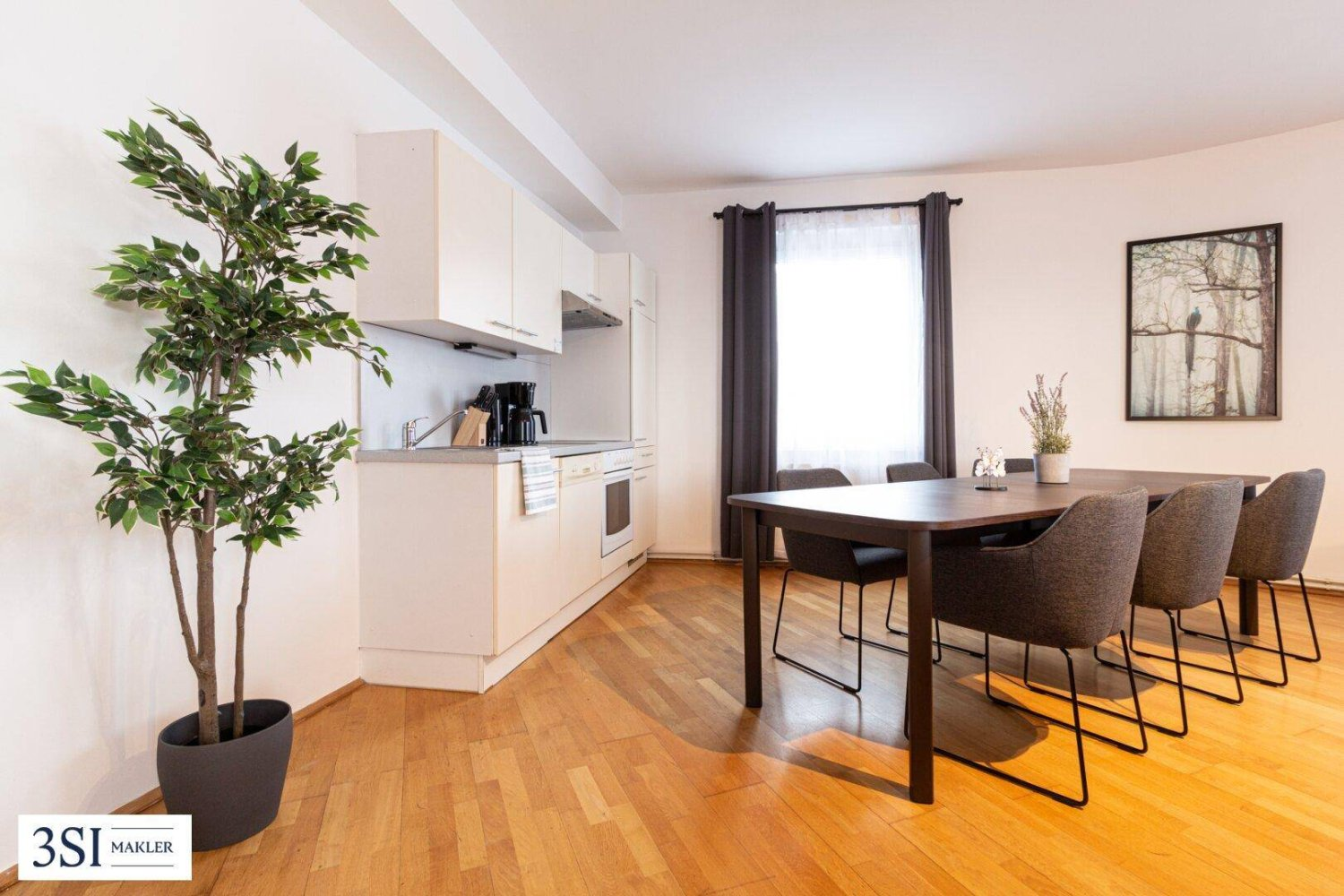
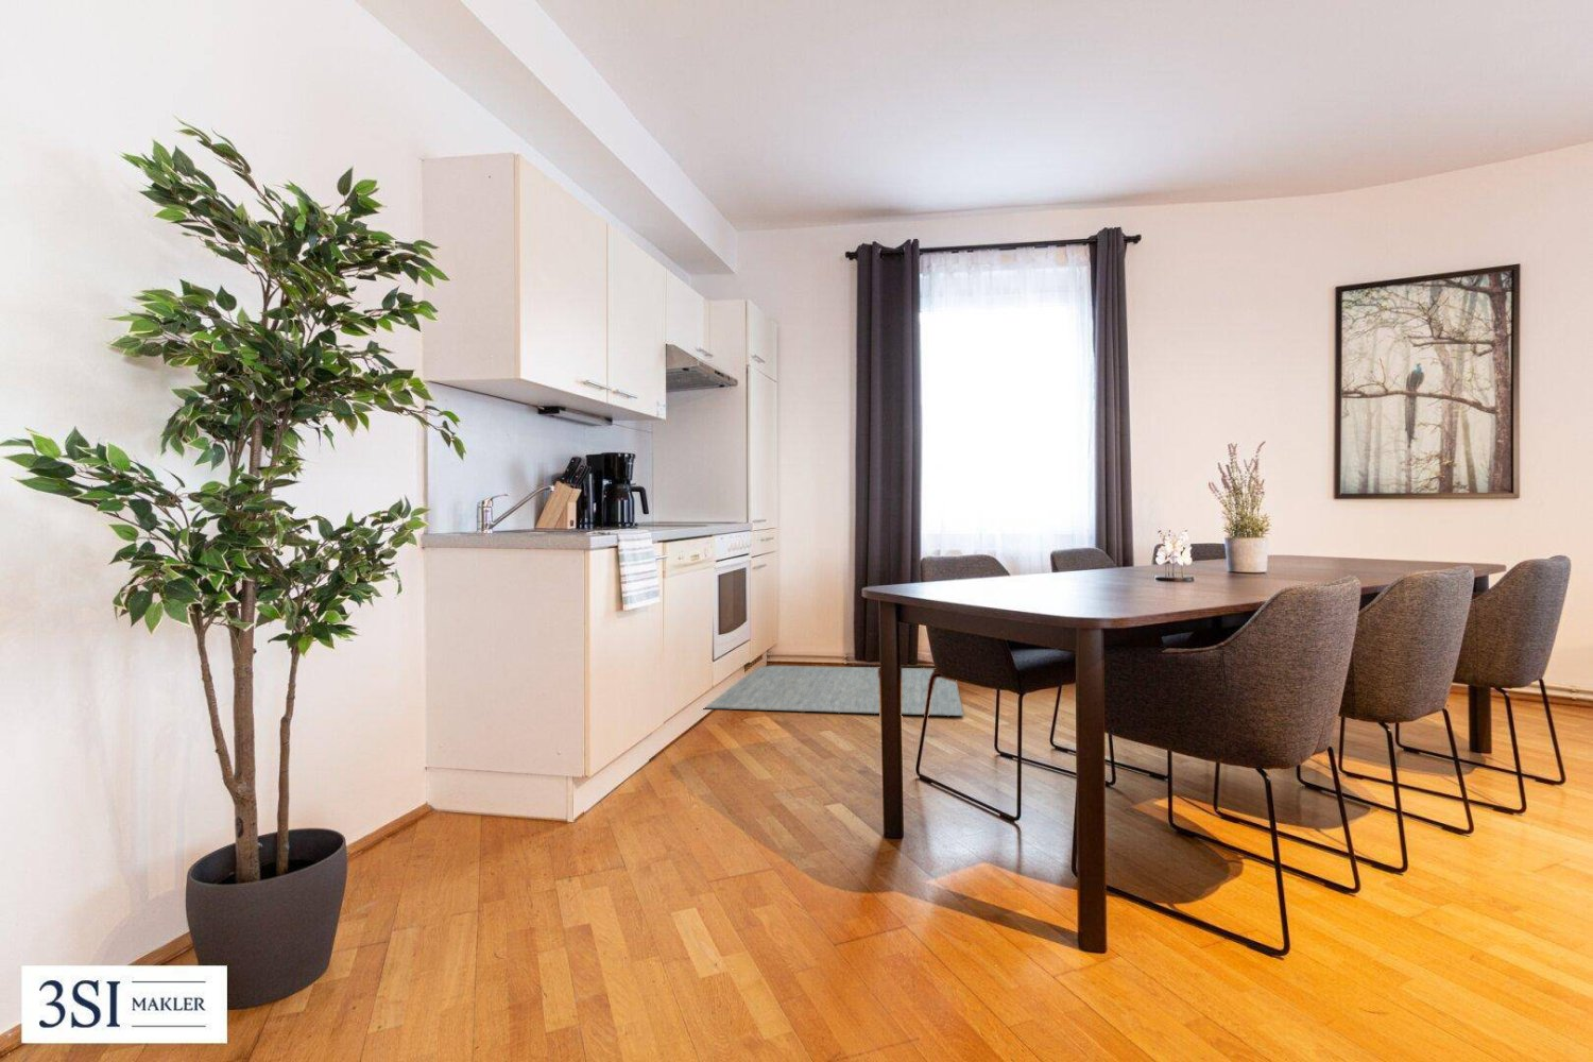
+ rug (800, 685)
